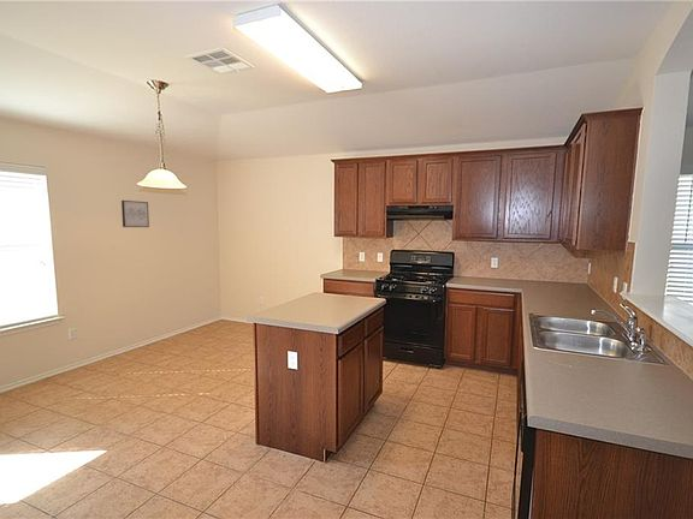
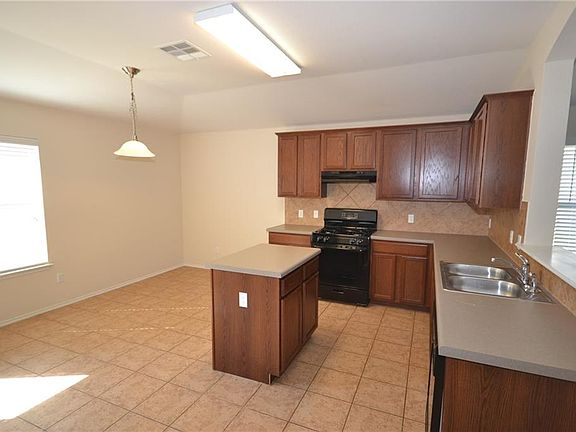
- wall art (135, 214)
